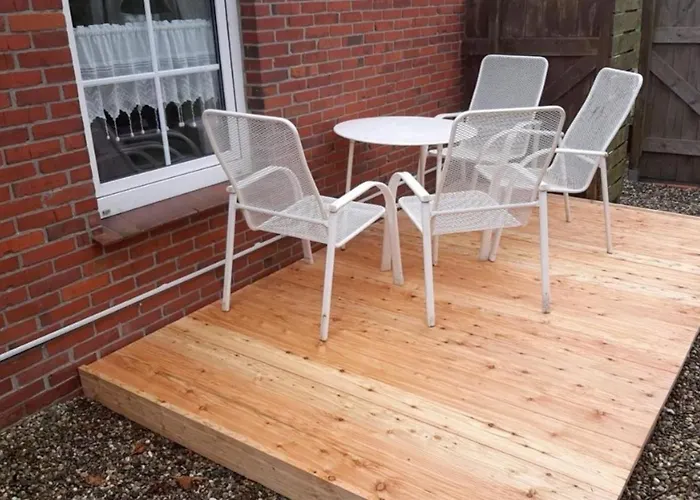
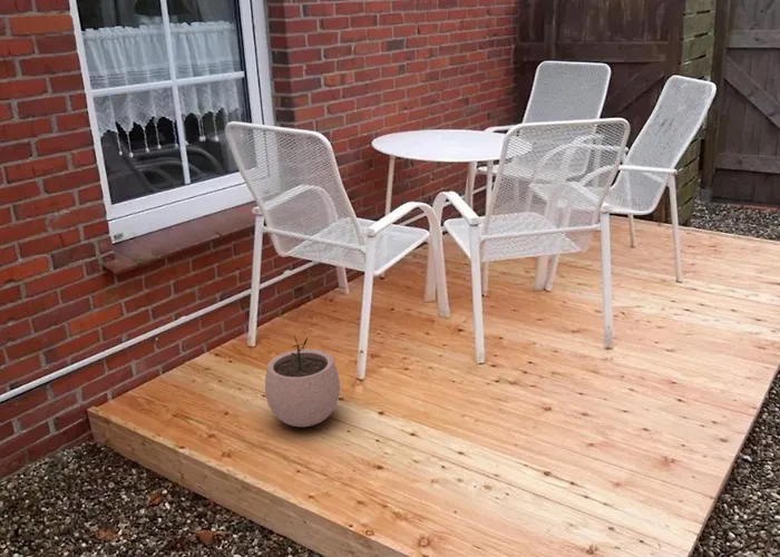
+ plant pot (302, 379)
